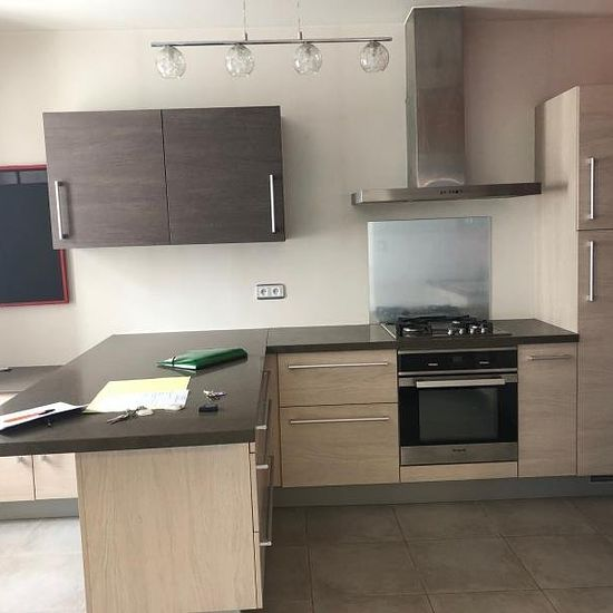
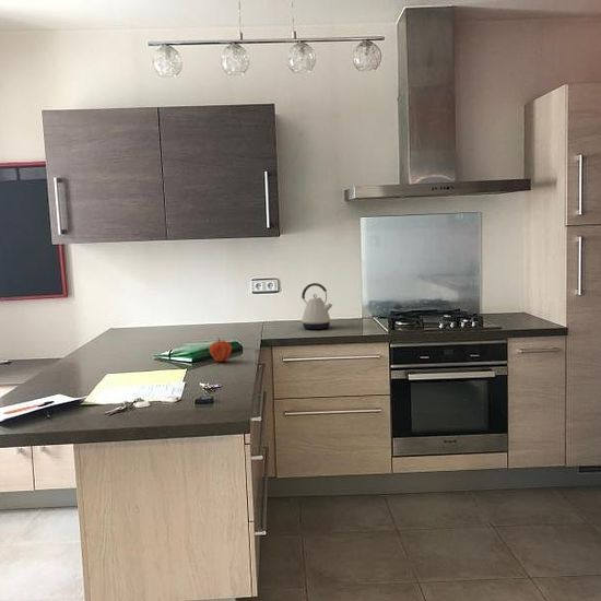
+ fruit (220, 350)
+ kettle (316, 305)
